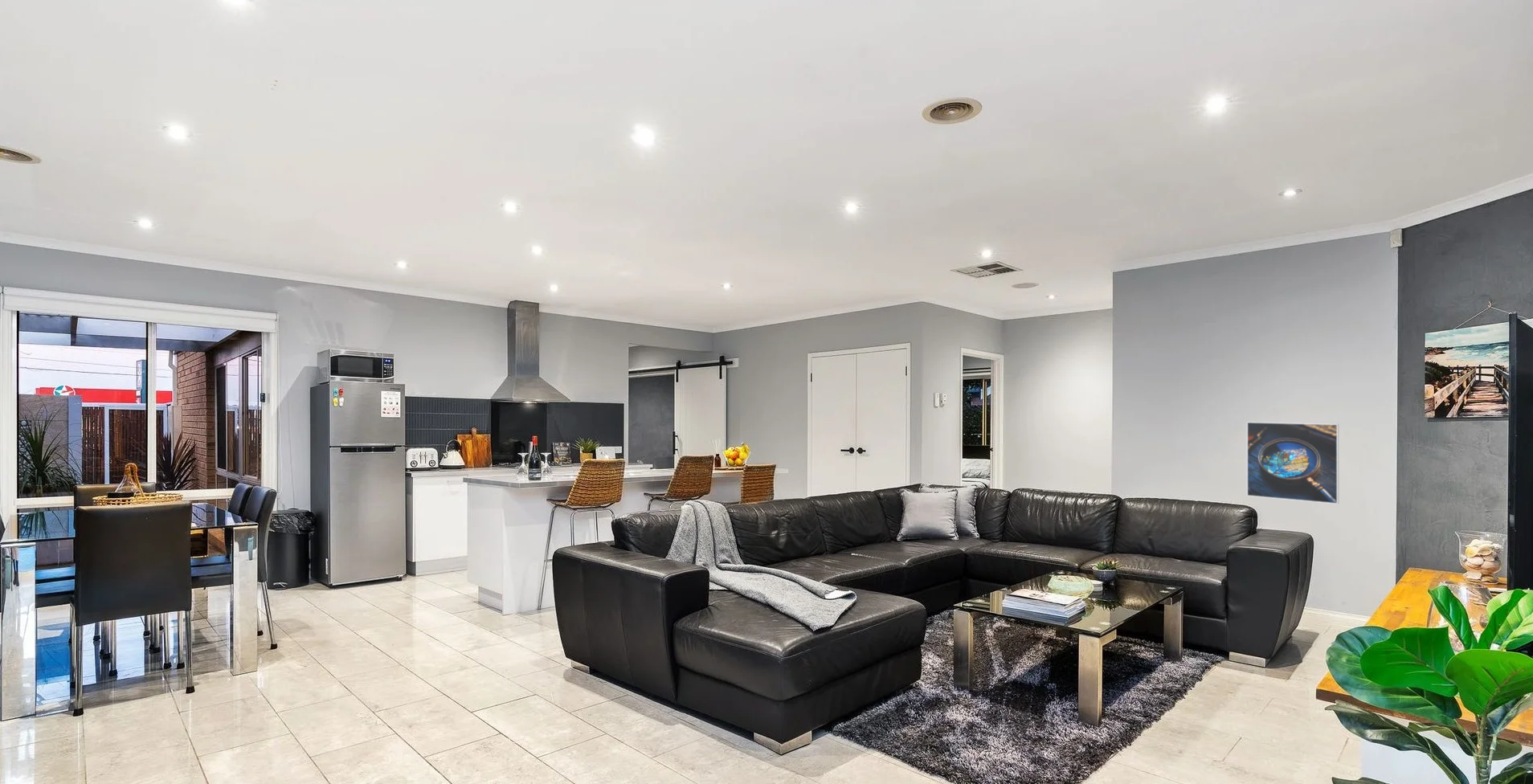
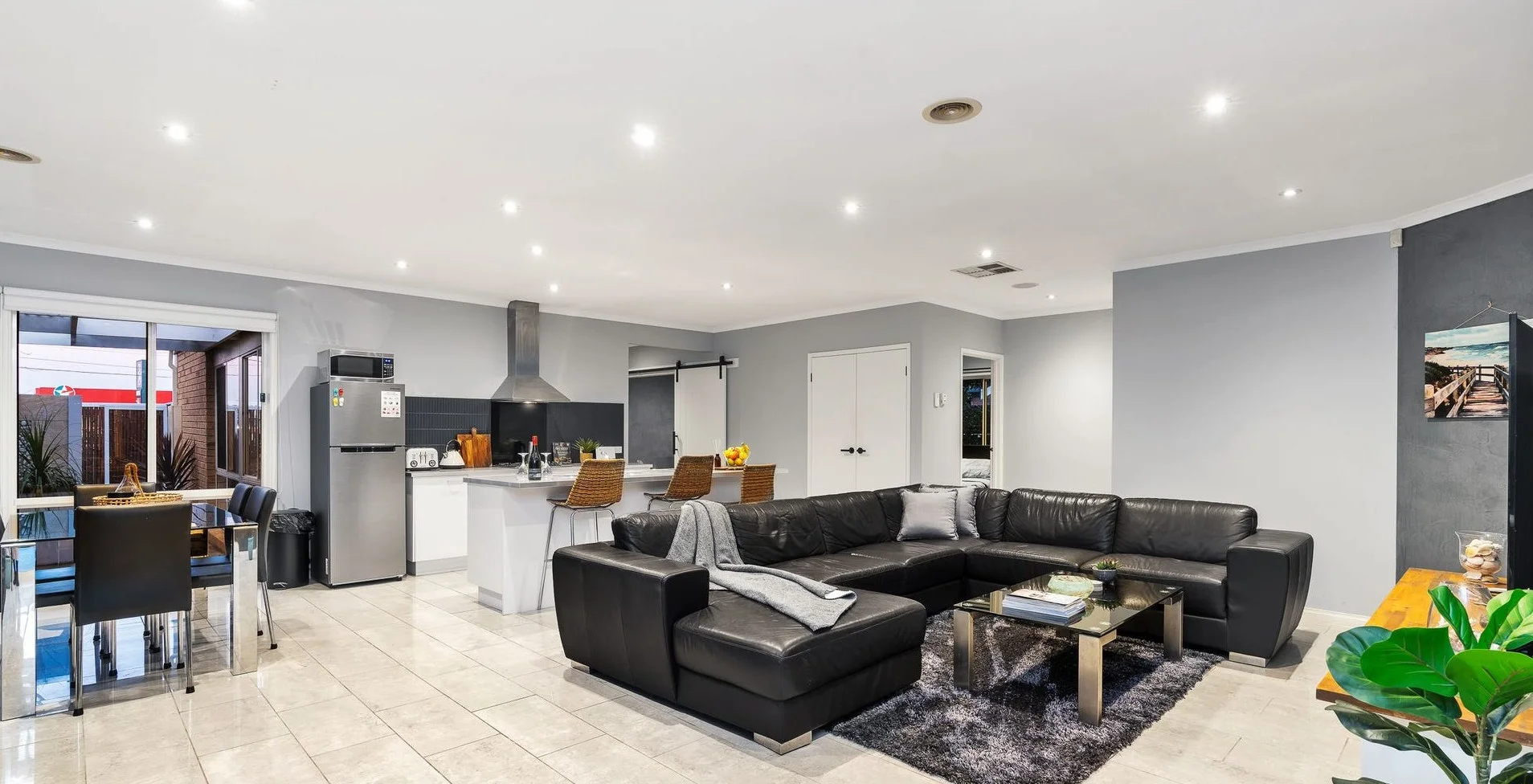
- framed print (1291, 461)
